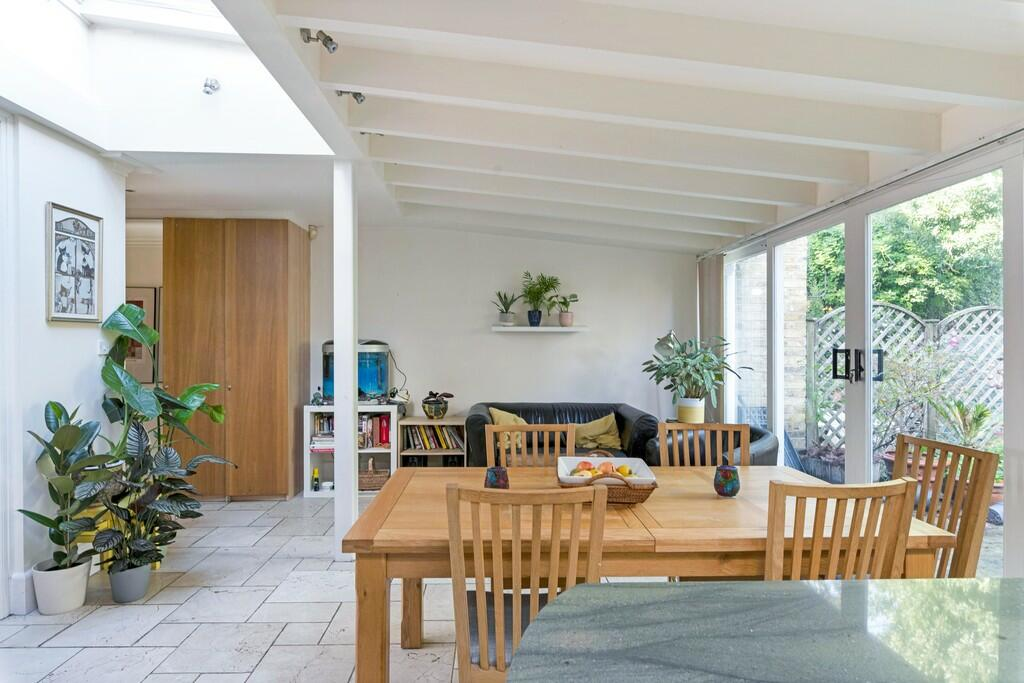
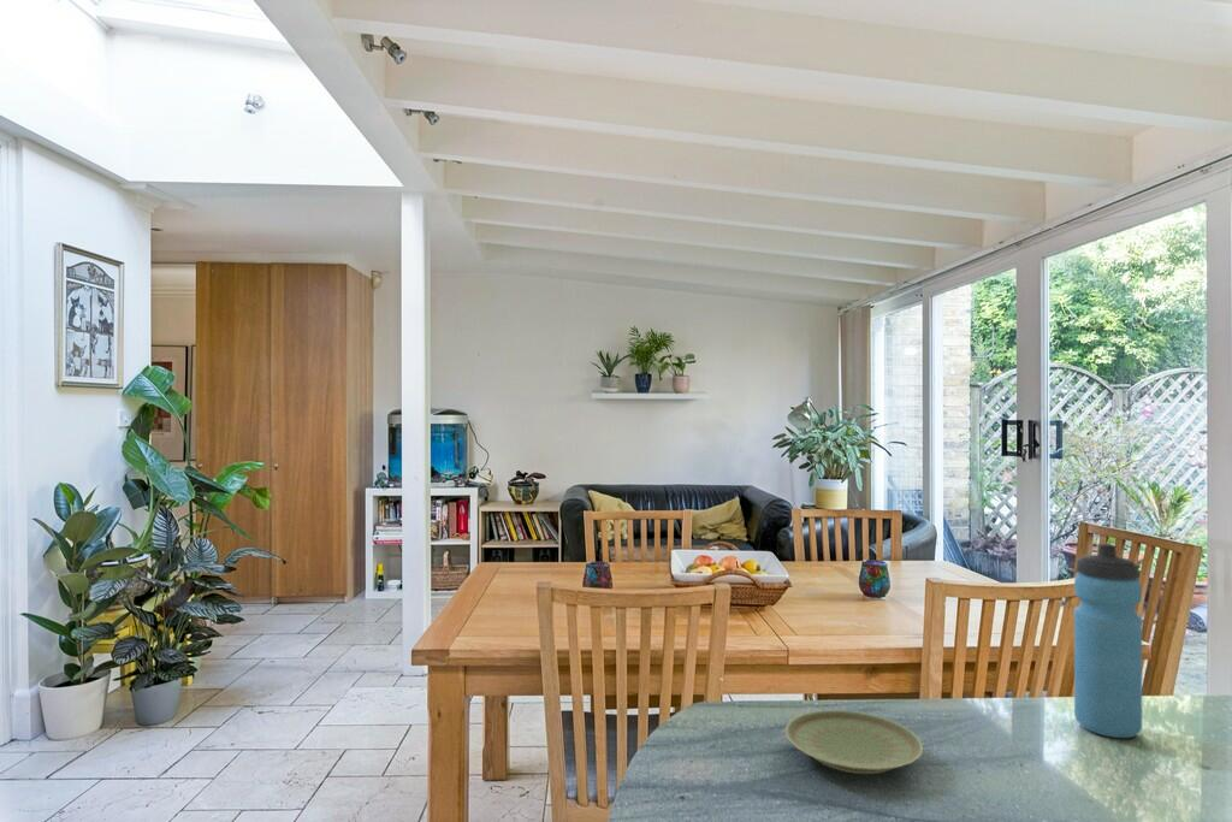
+ water bottle (1107, 635)
+ plate (852, 744)
